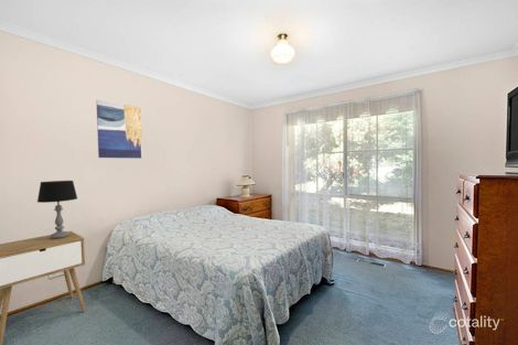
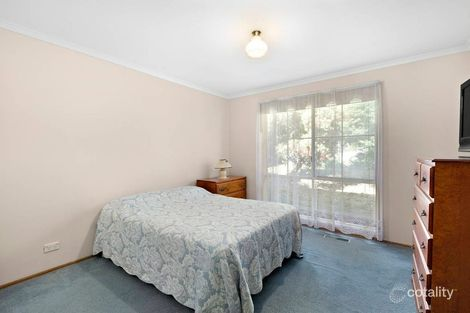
- table lamp (58, 208)
- wall art (120, 131)
- nightstand (37, 278)
